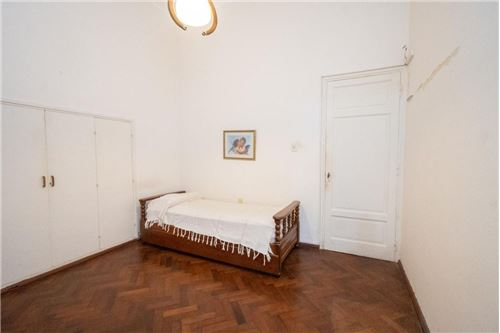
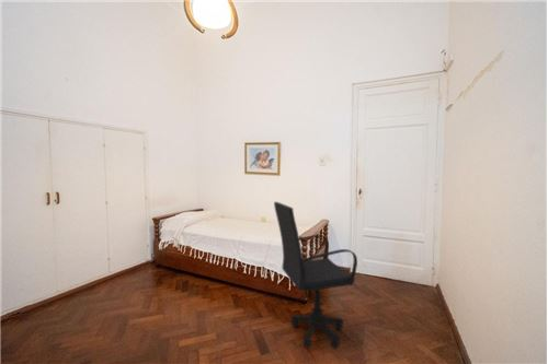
+ office chair (313, 269)
